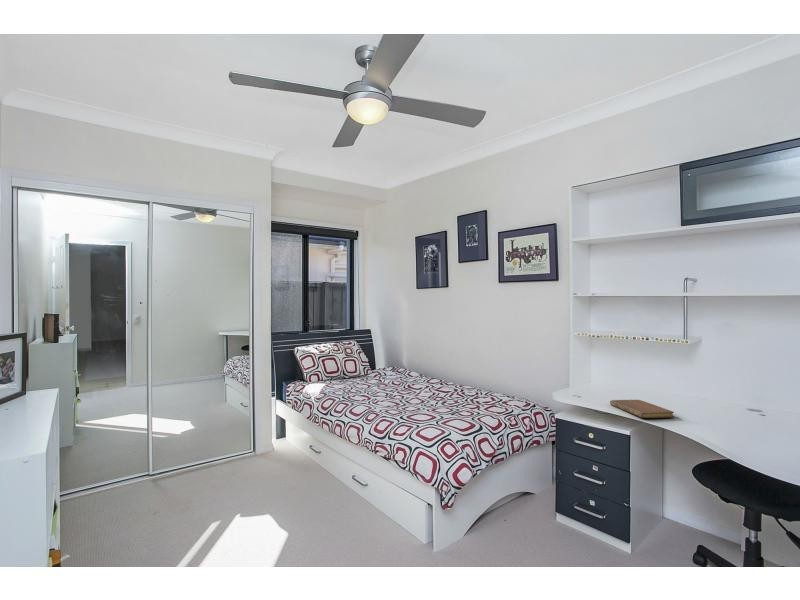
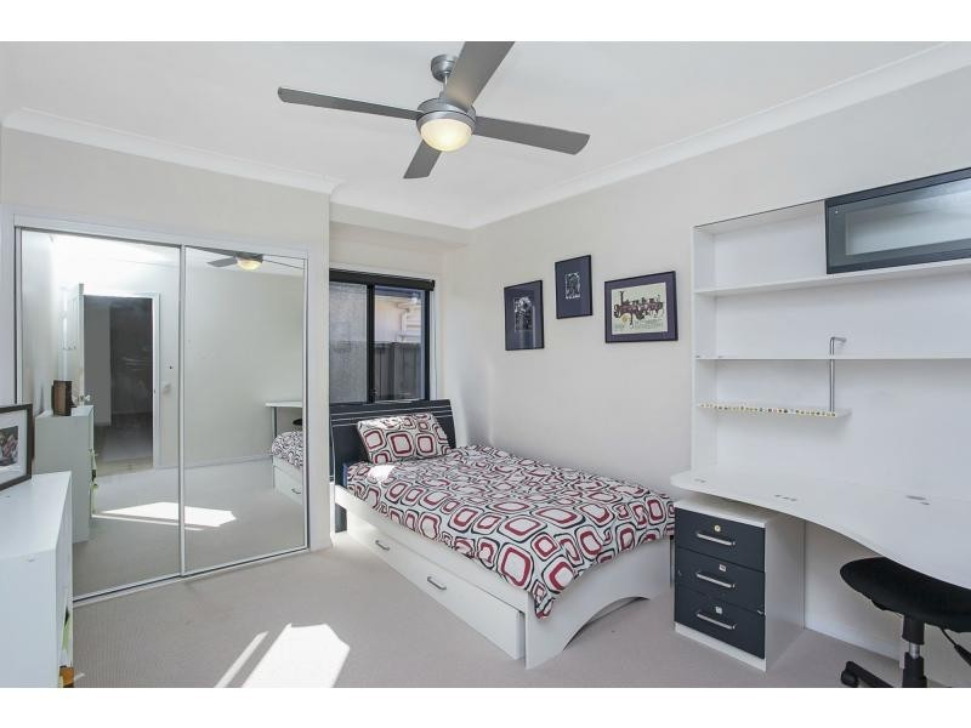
- notebook (640, 408)
